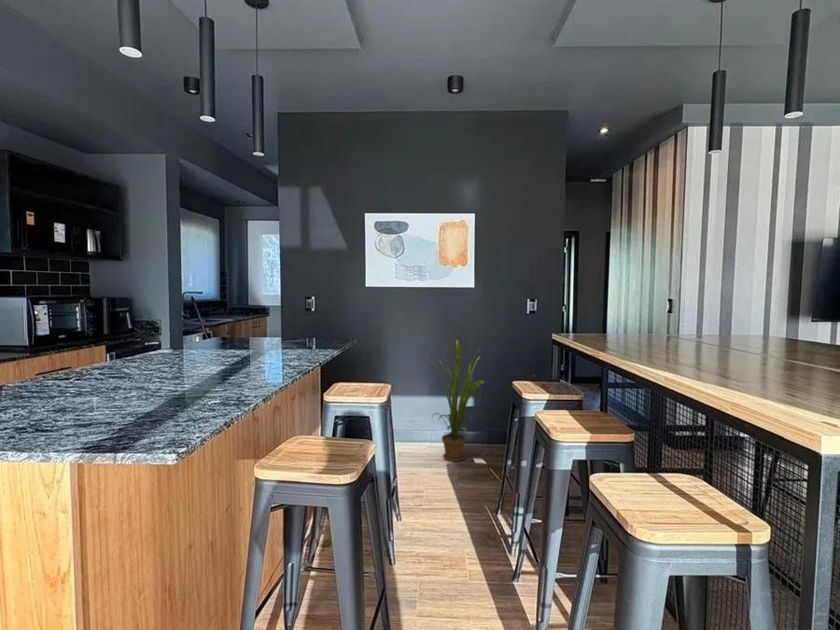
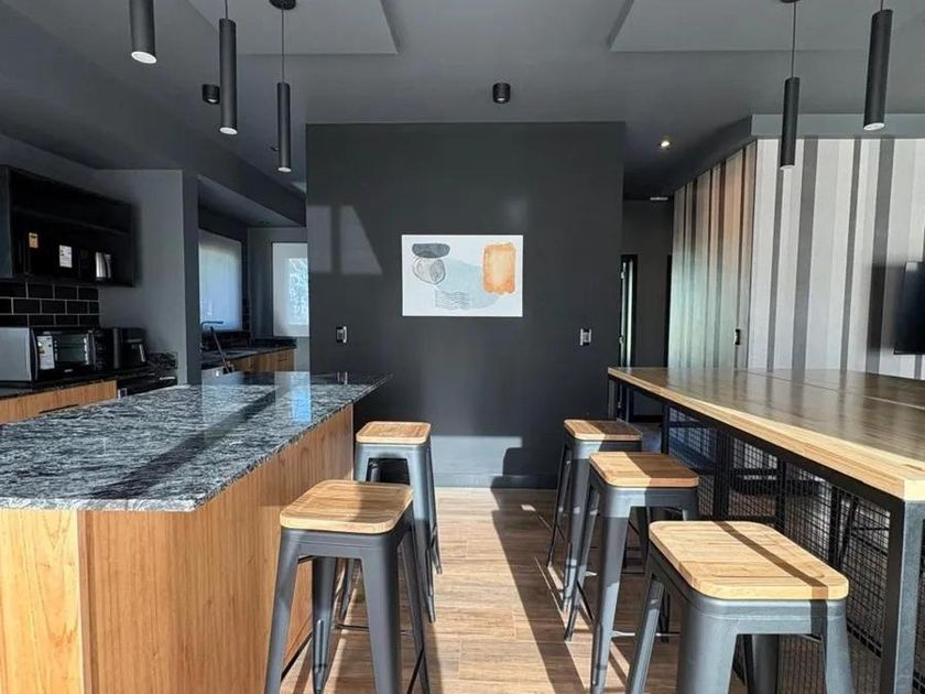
- house plant (452, 399)
